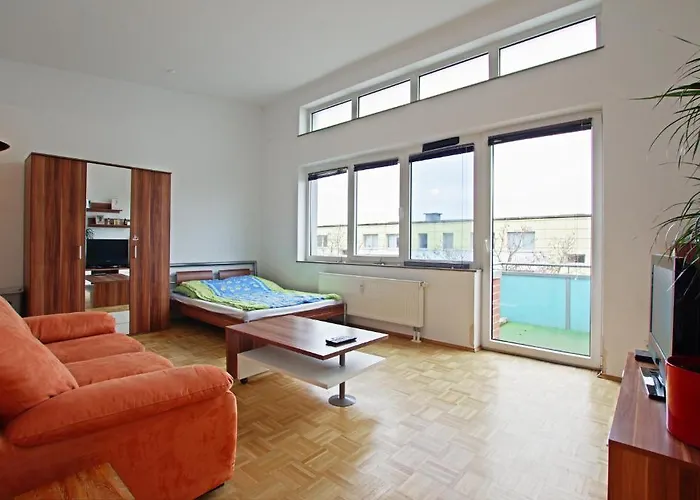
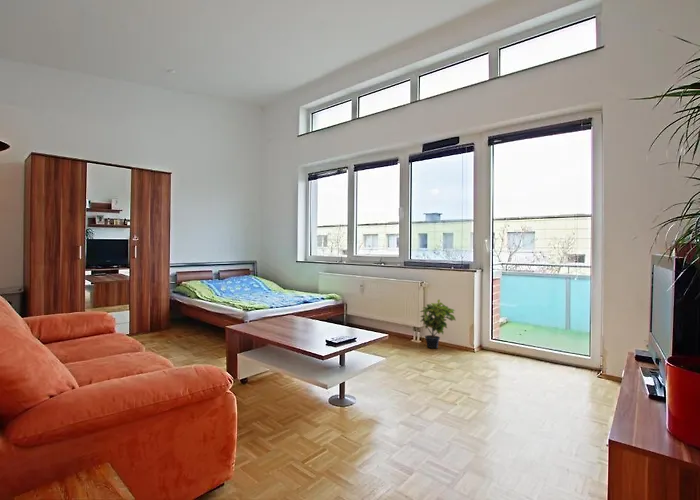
+ potted plant (435, 323)
